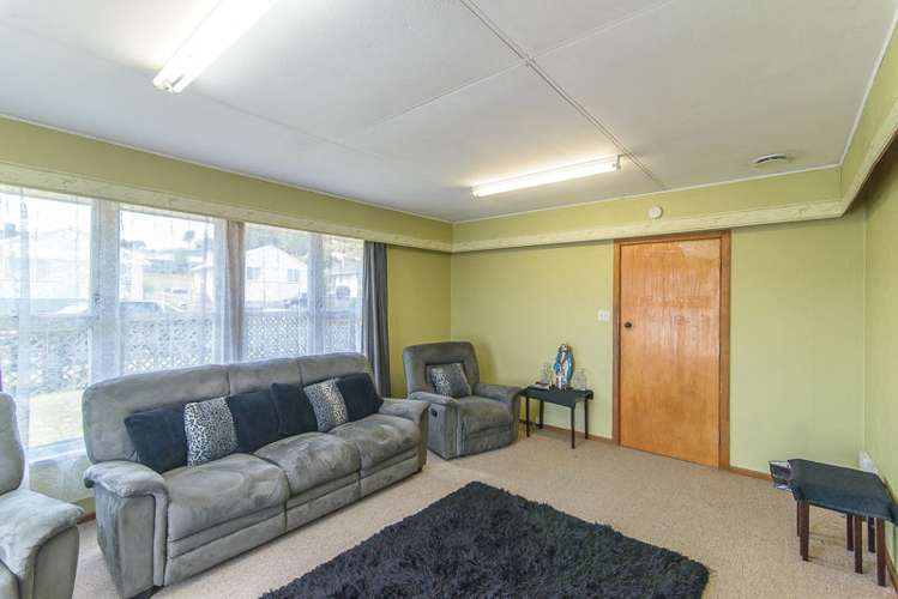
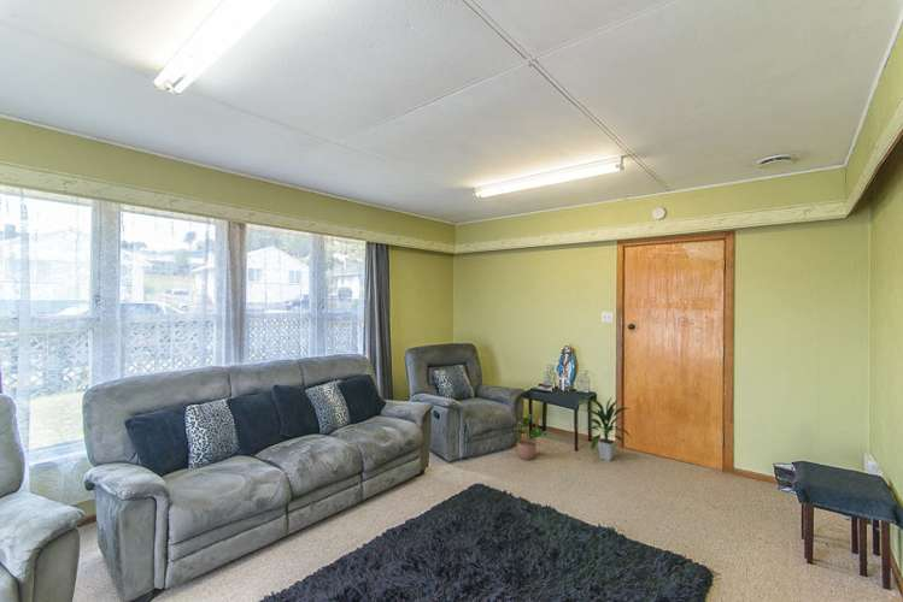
+ potted plant (527, 435)
+ indoor plant (604, 426)
